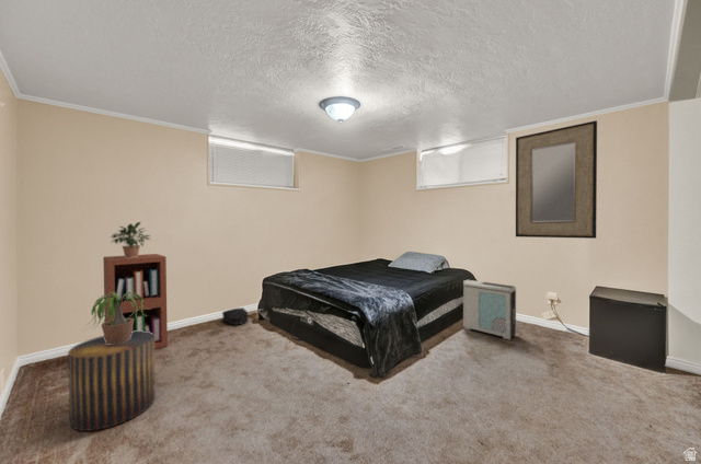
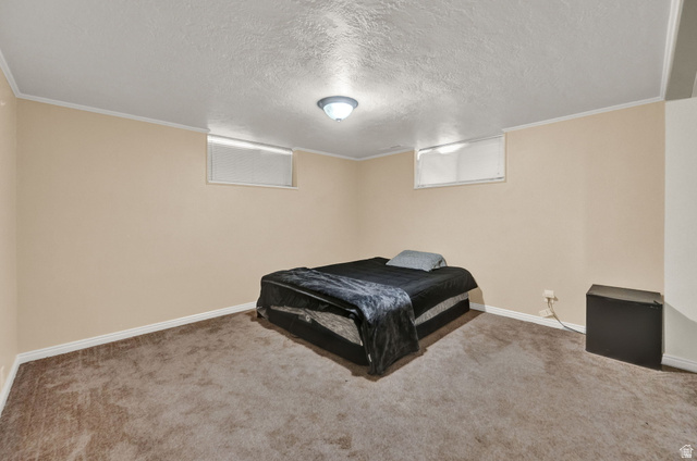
- potted plant (110, 317)
- air purifier (489, 308)
- bookshelf (135, 301)
- home mirror (552, 184)
- stool (114, 375)
- potted plant (128, 239)
- backpack (237, 315)
